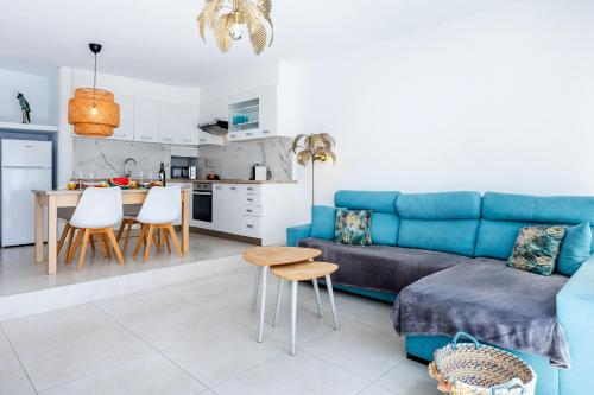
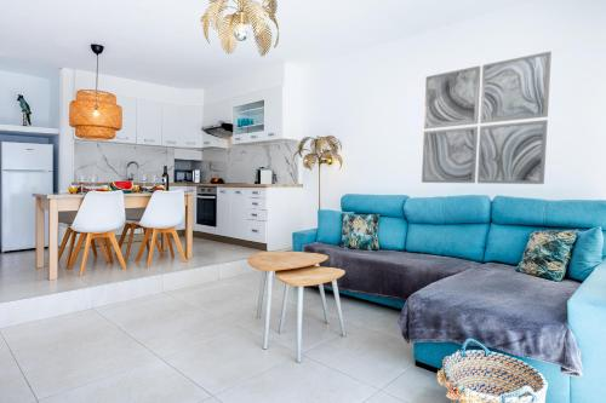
+ wall art (480, 126)
